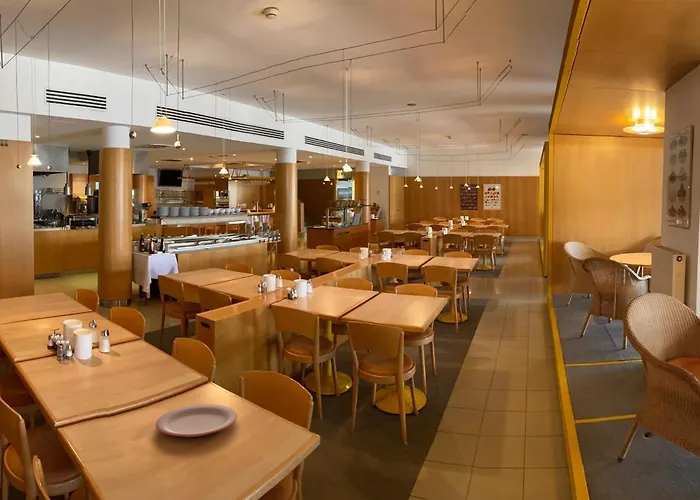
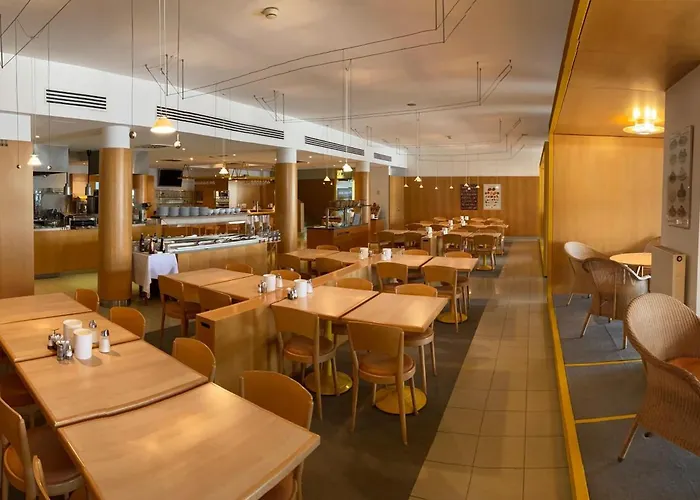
- plate (197, 421)
